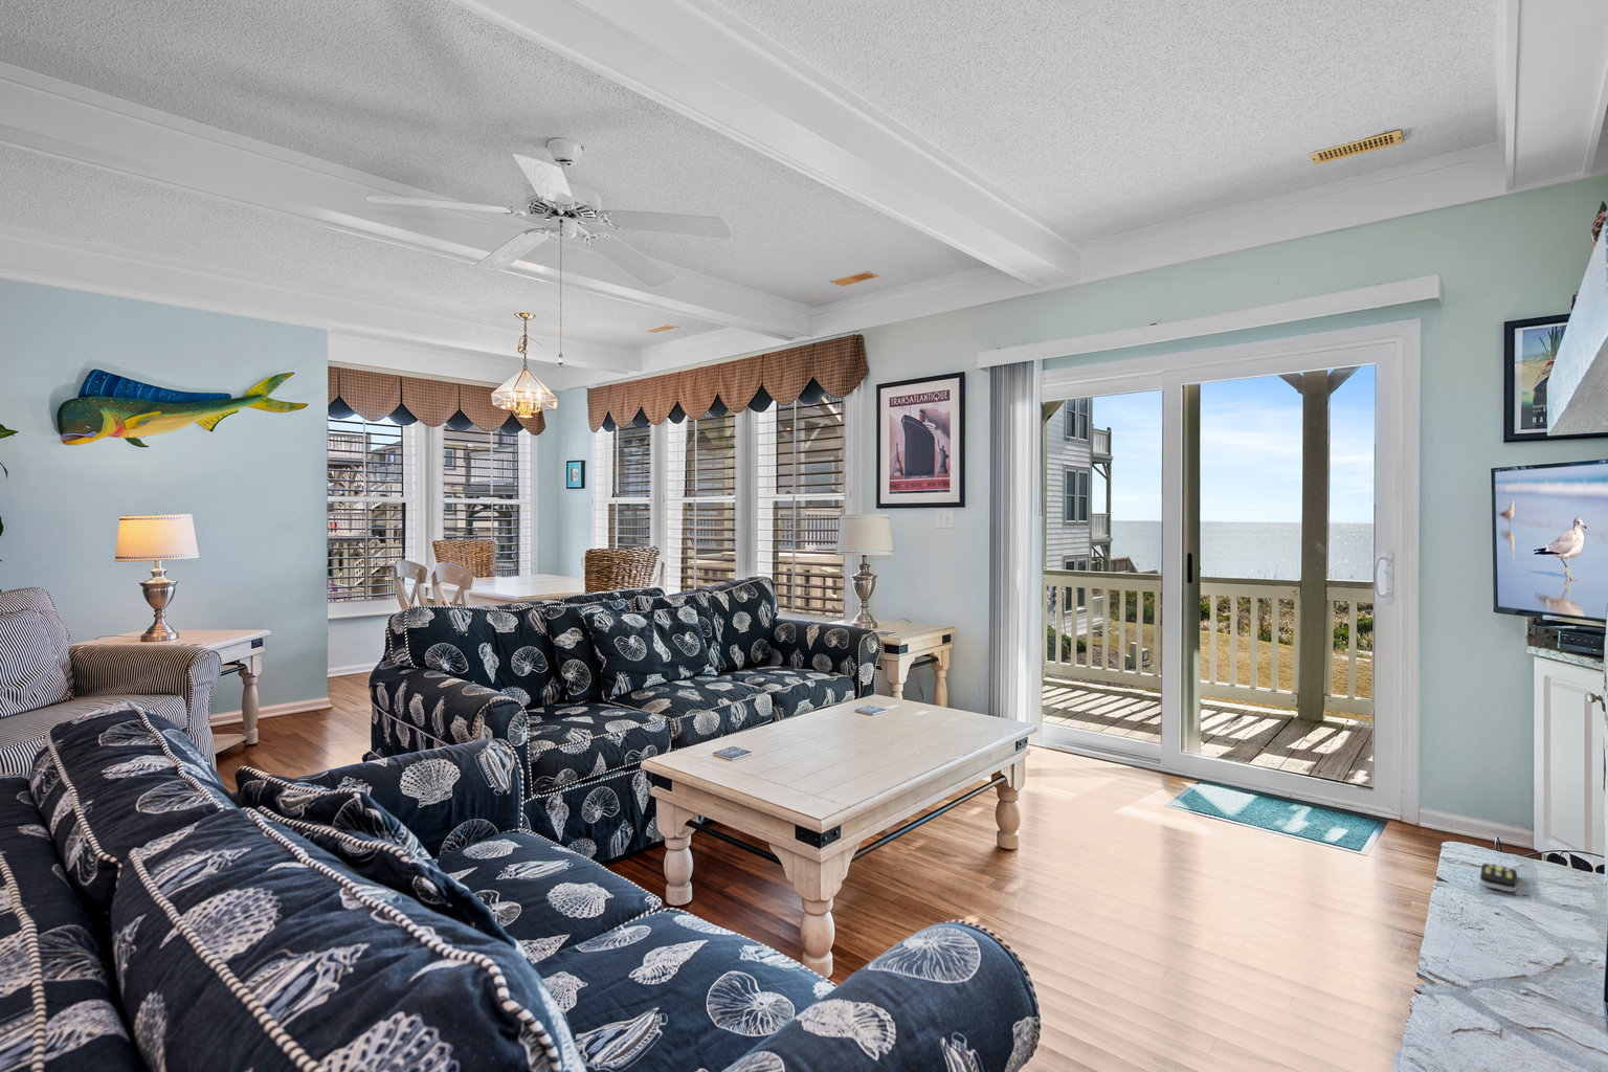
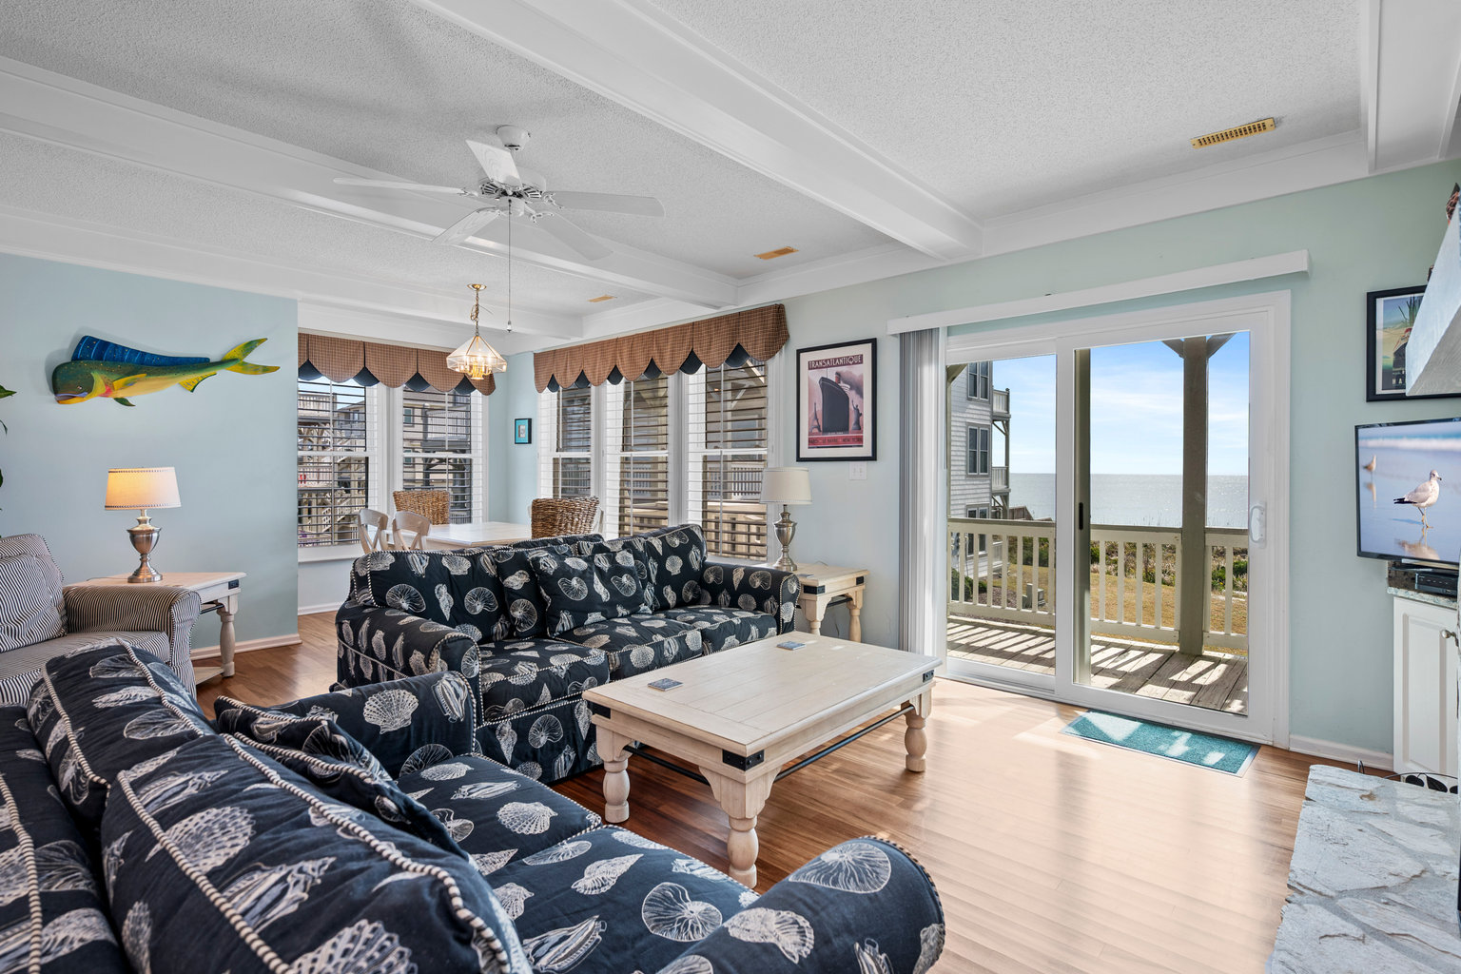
- remote control (1498, 876)
